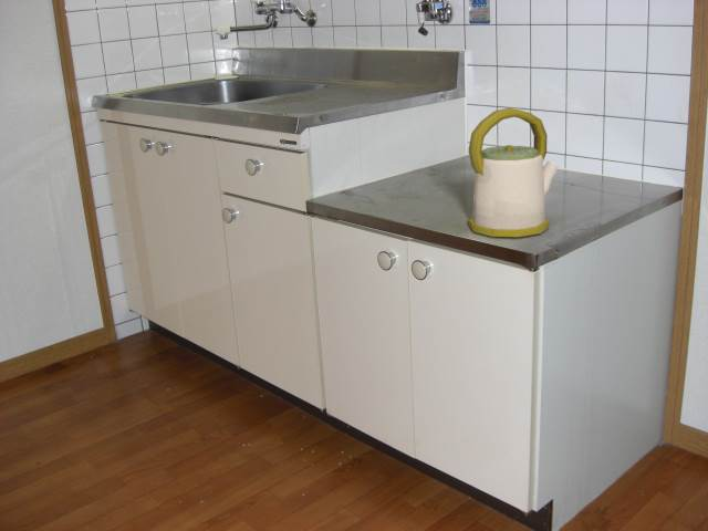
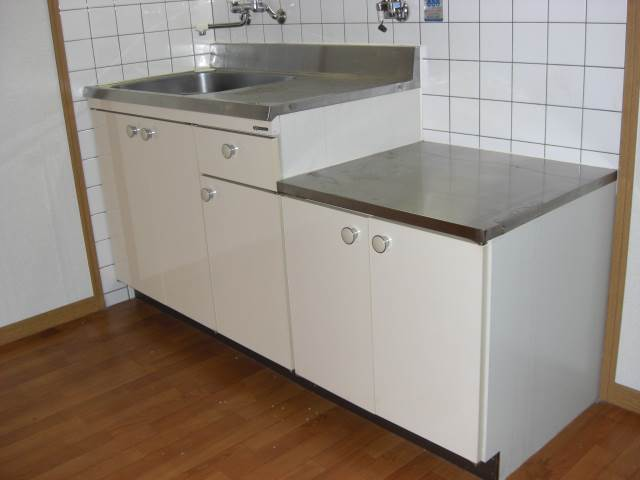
- kettle (516, 168)
